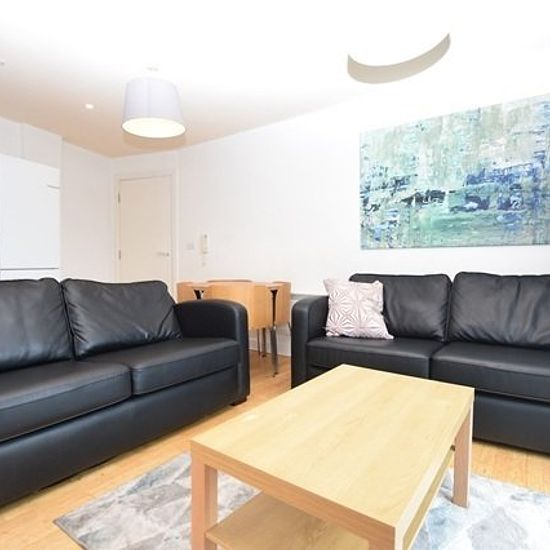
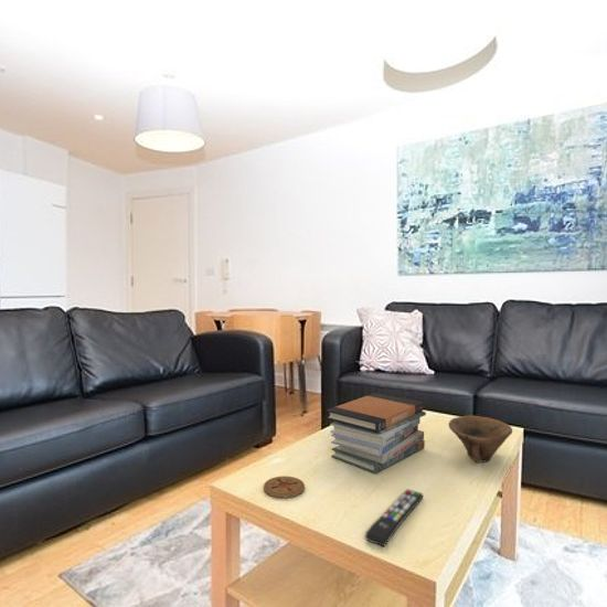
+ bowl (479, 440)
+ book stack (376, 429)
+ remote control (396, 513)
+ coaster (284, 486)
